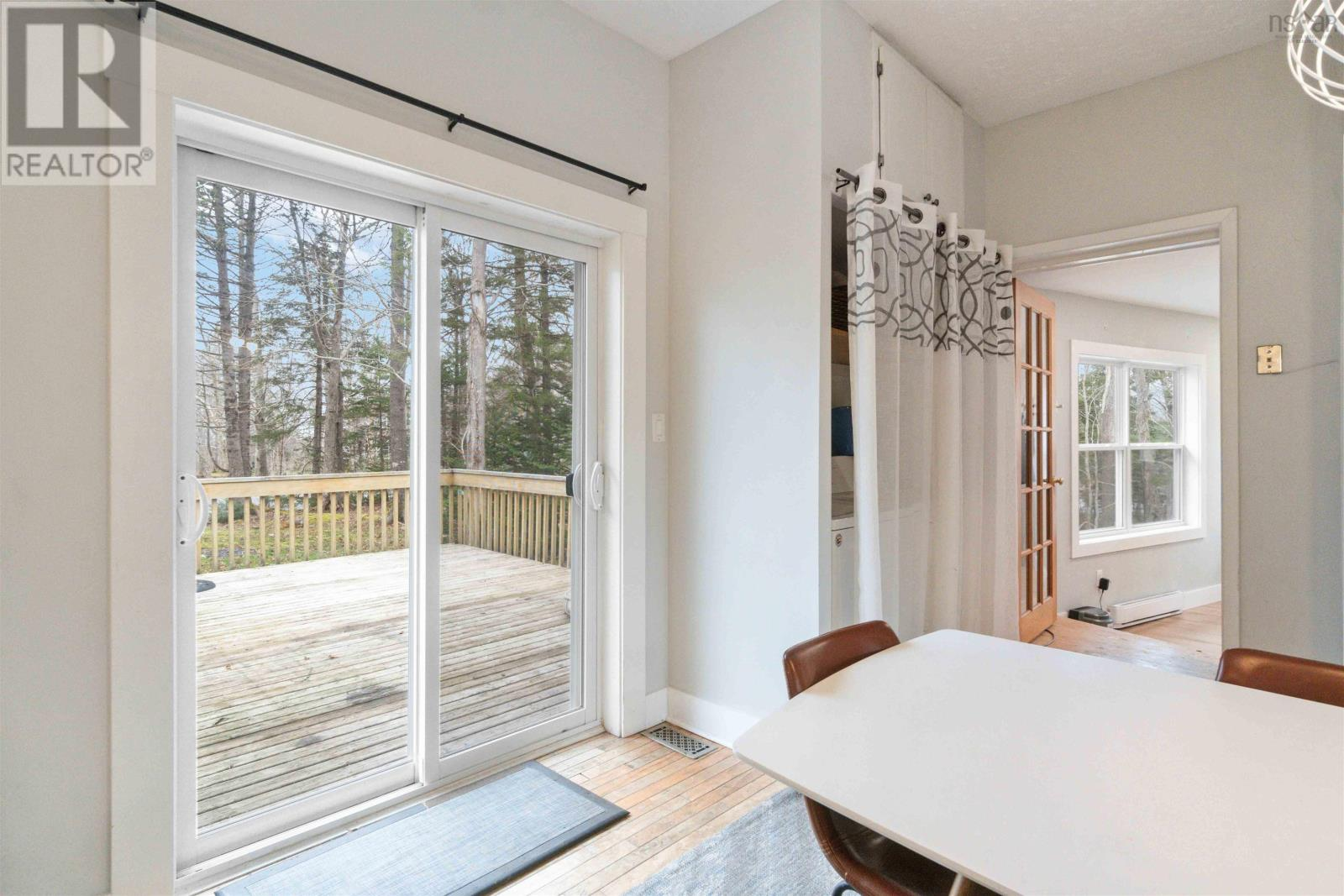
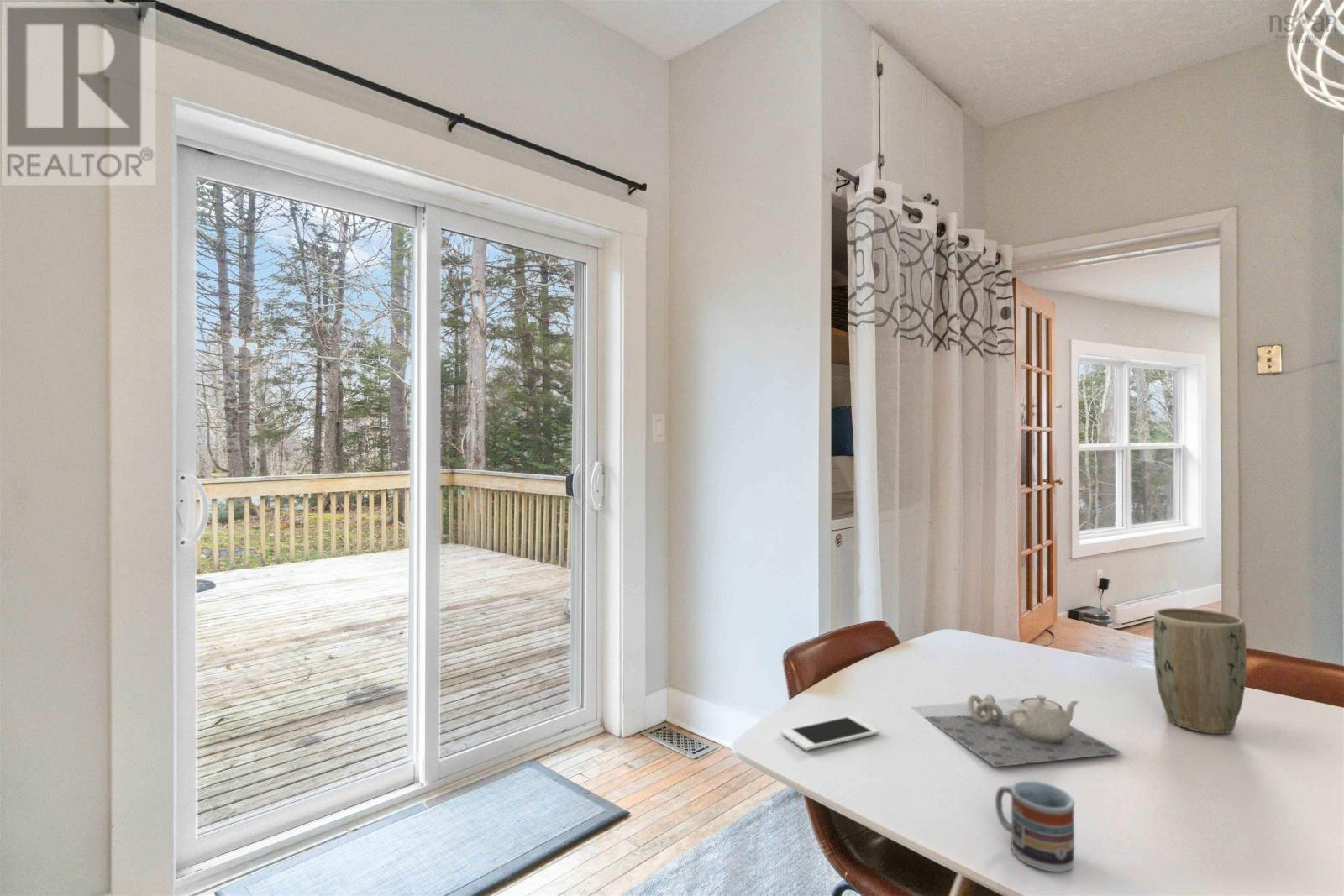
+ plant pot (1199, 669)
+ teapot (1010, 710)
+ cup (1032, 820)
+ cell phone (830, 731)
